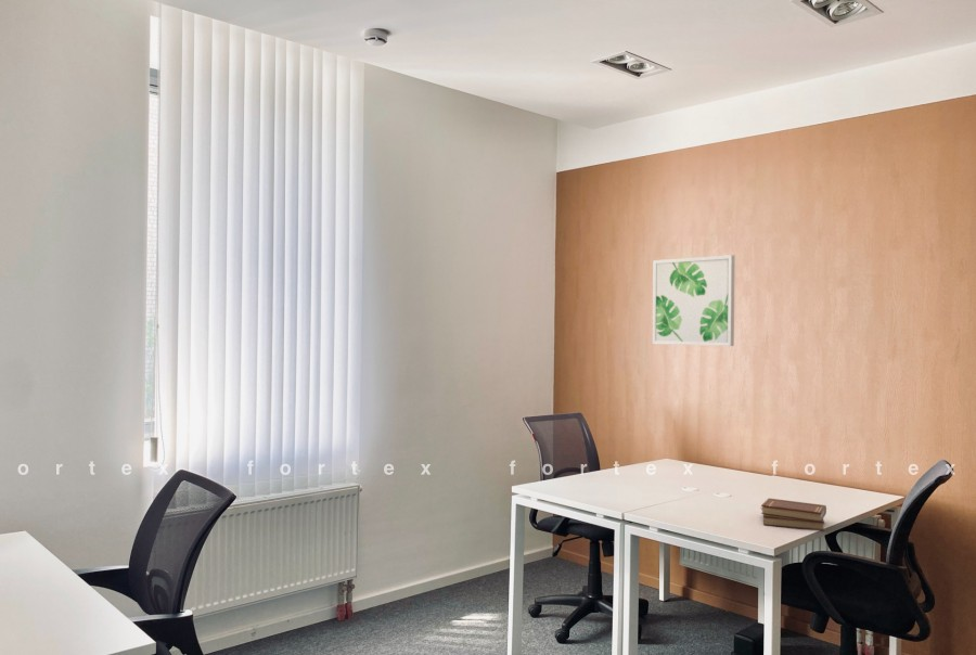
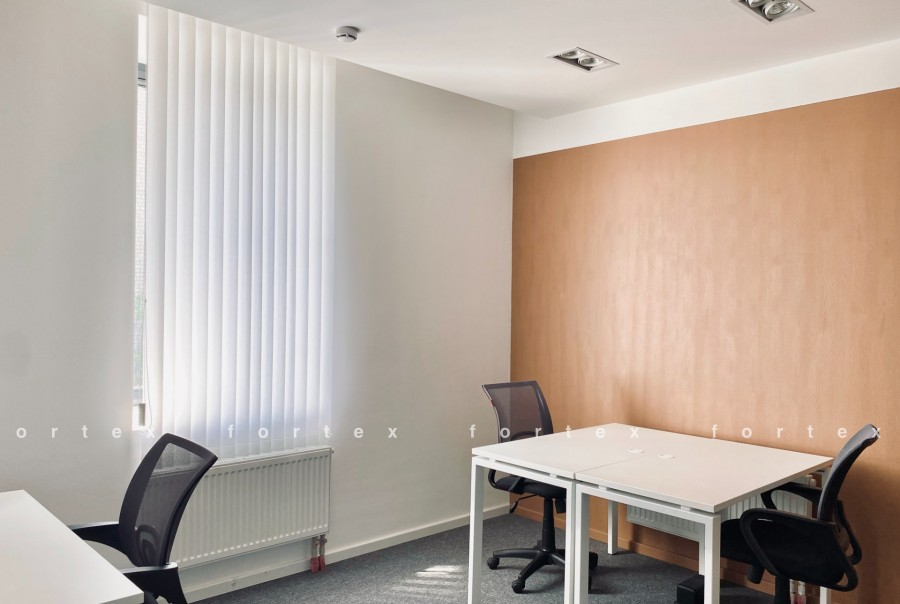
- book set (791, 513)
- wall art (691, 301)
